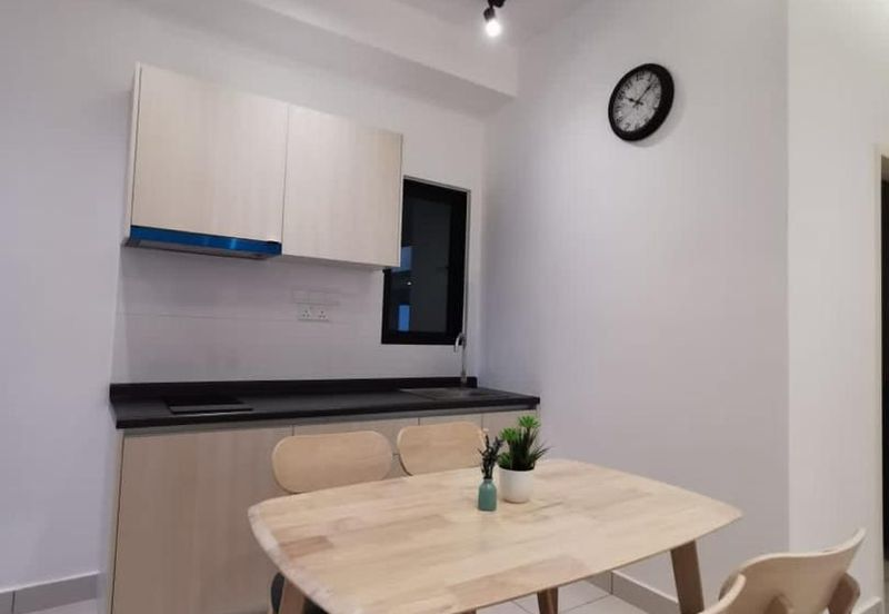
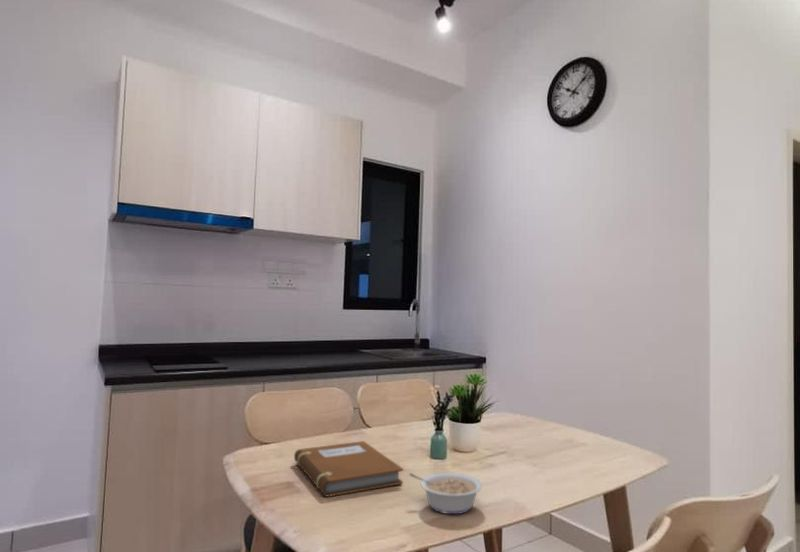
+ legume (448, 492)
+ notebook (344, 464)
